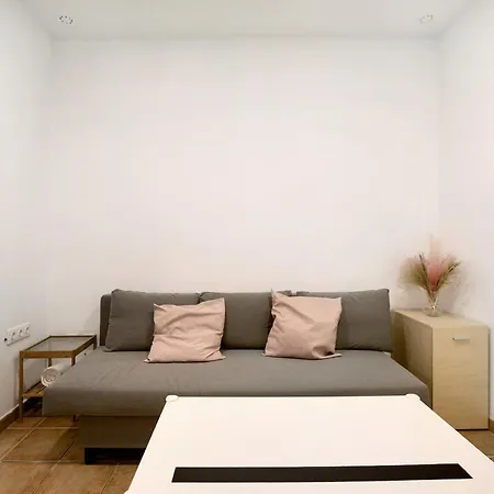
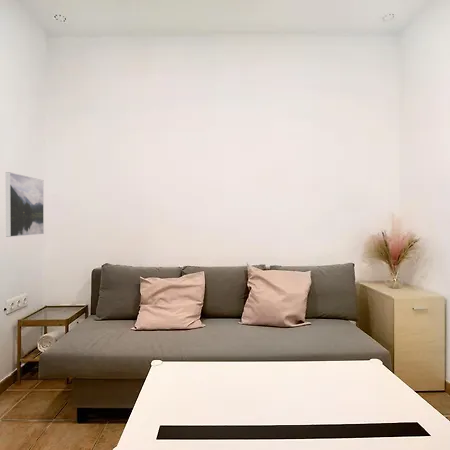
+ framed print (26, 205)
